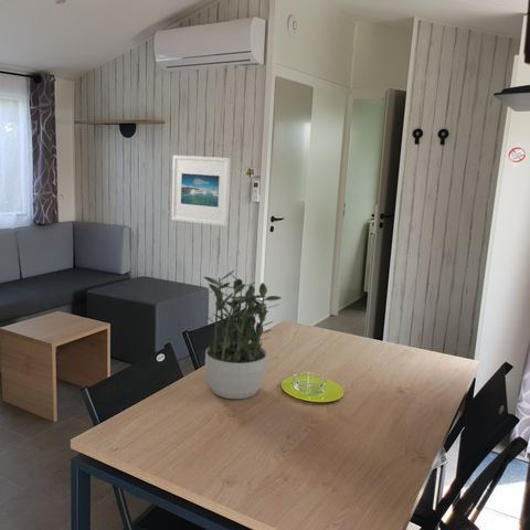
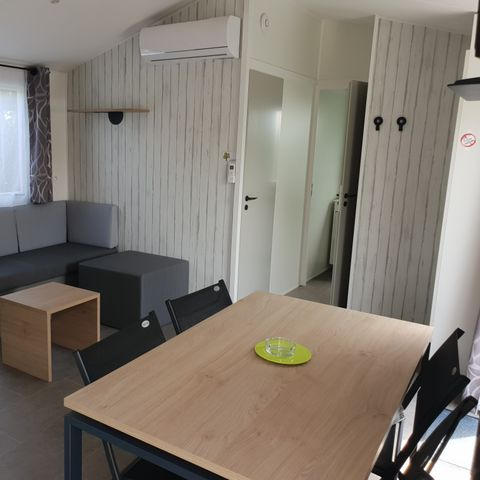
- potted plant (241, 330)
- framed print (200, 190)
